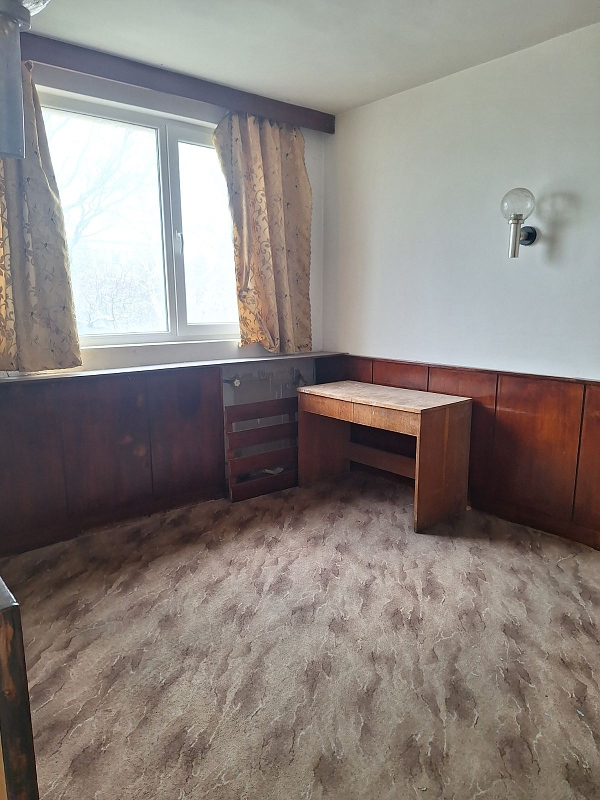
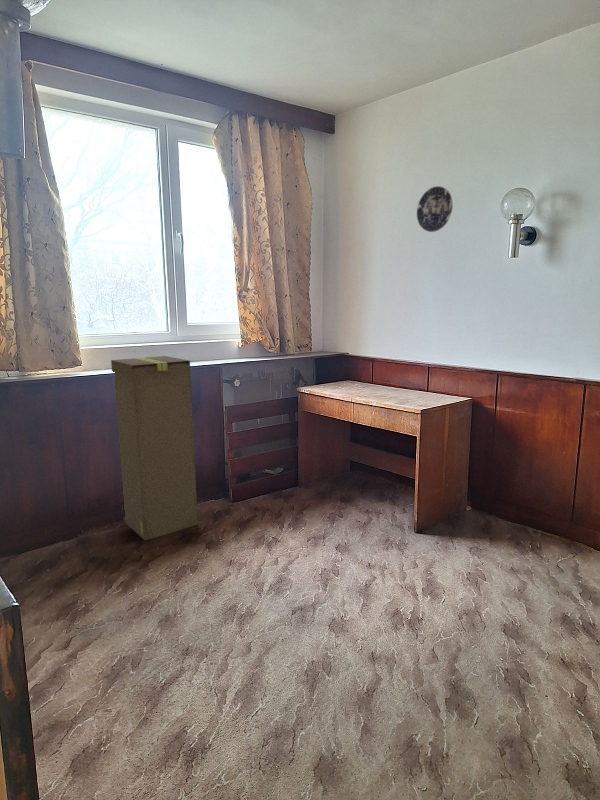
+ plate (435, 209)
+ cardboard box (155, 444)
